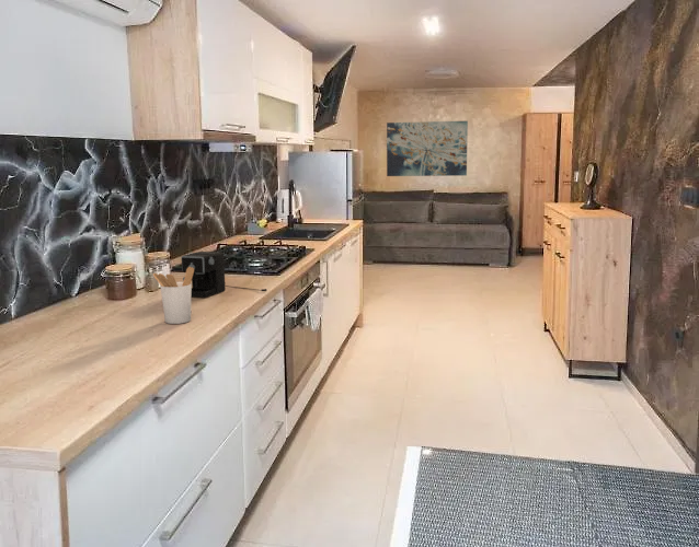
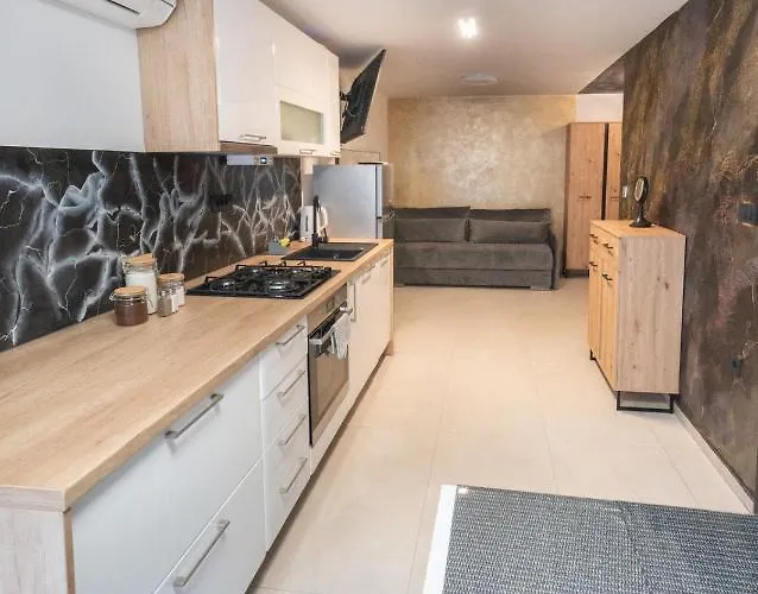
- wall art (426, 149)
- coffee maker (222, 274)
- utensil holder (173, 294)
